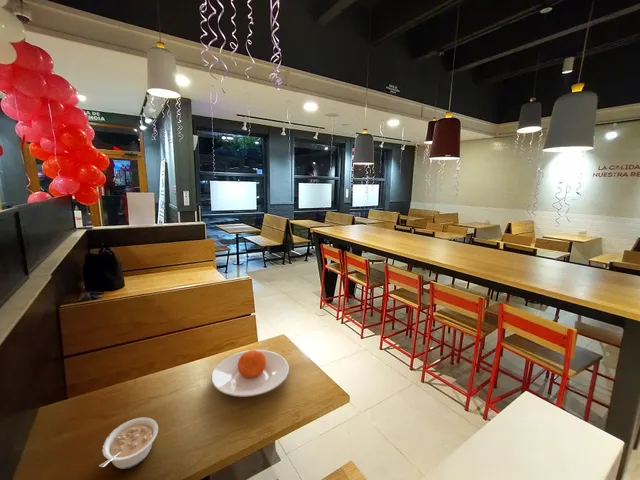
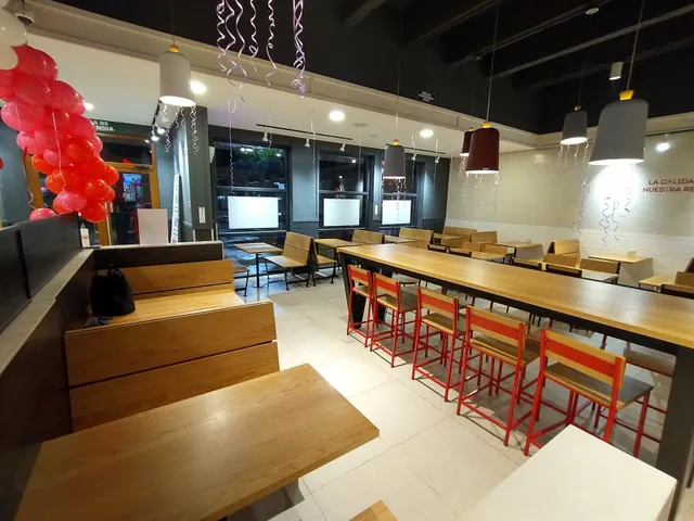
- legume (131, 445)
- plate (251, 367)
